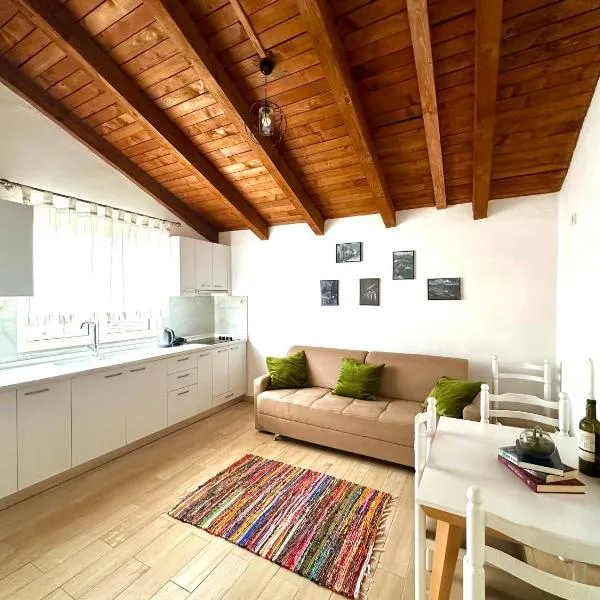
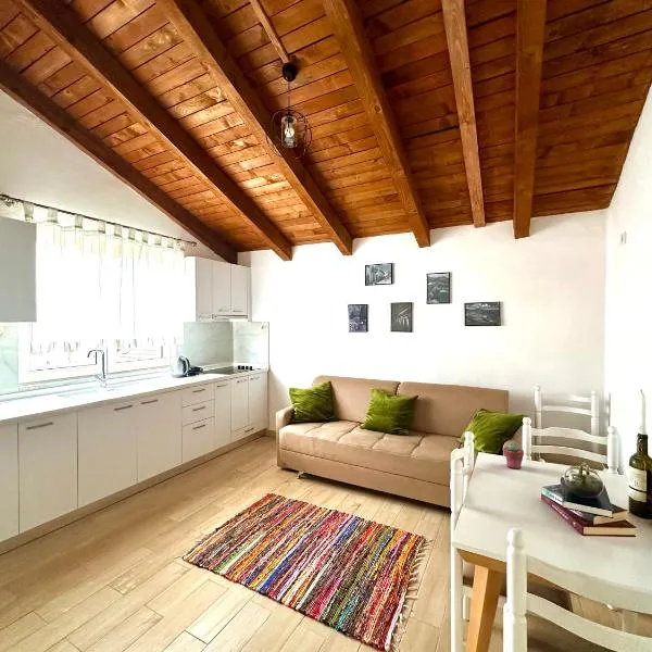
+ potted succulent (513, 454)
